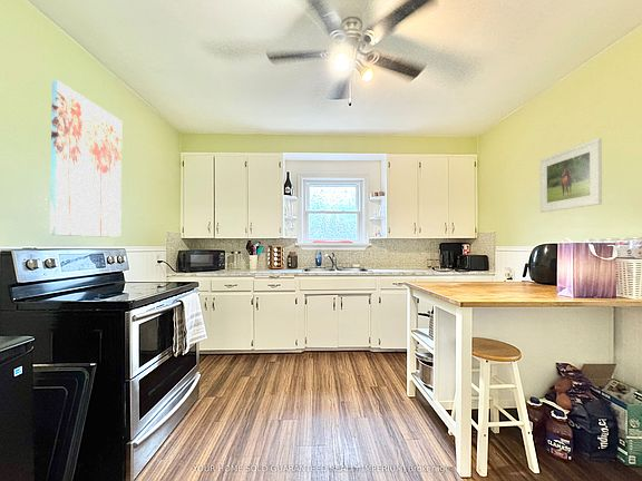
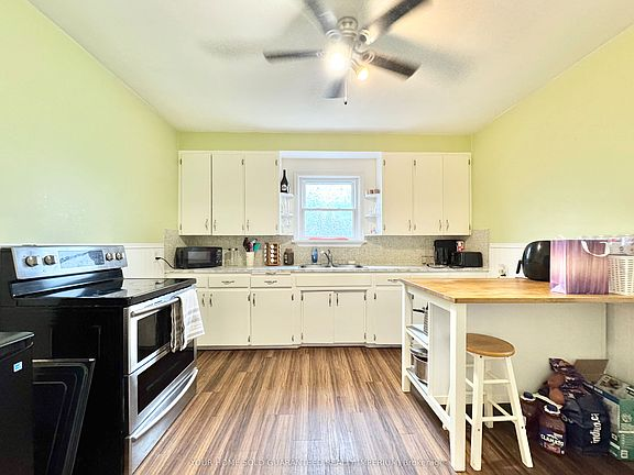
- wall art (90, 169)
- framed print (567, 179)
